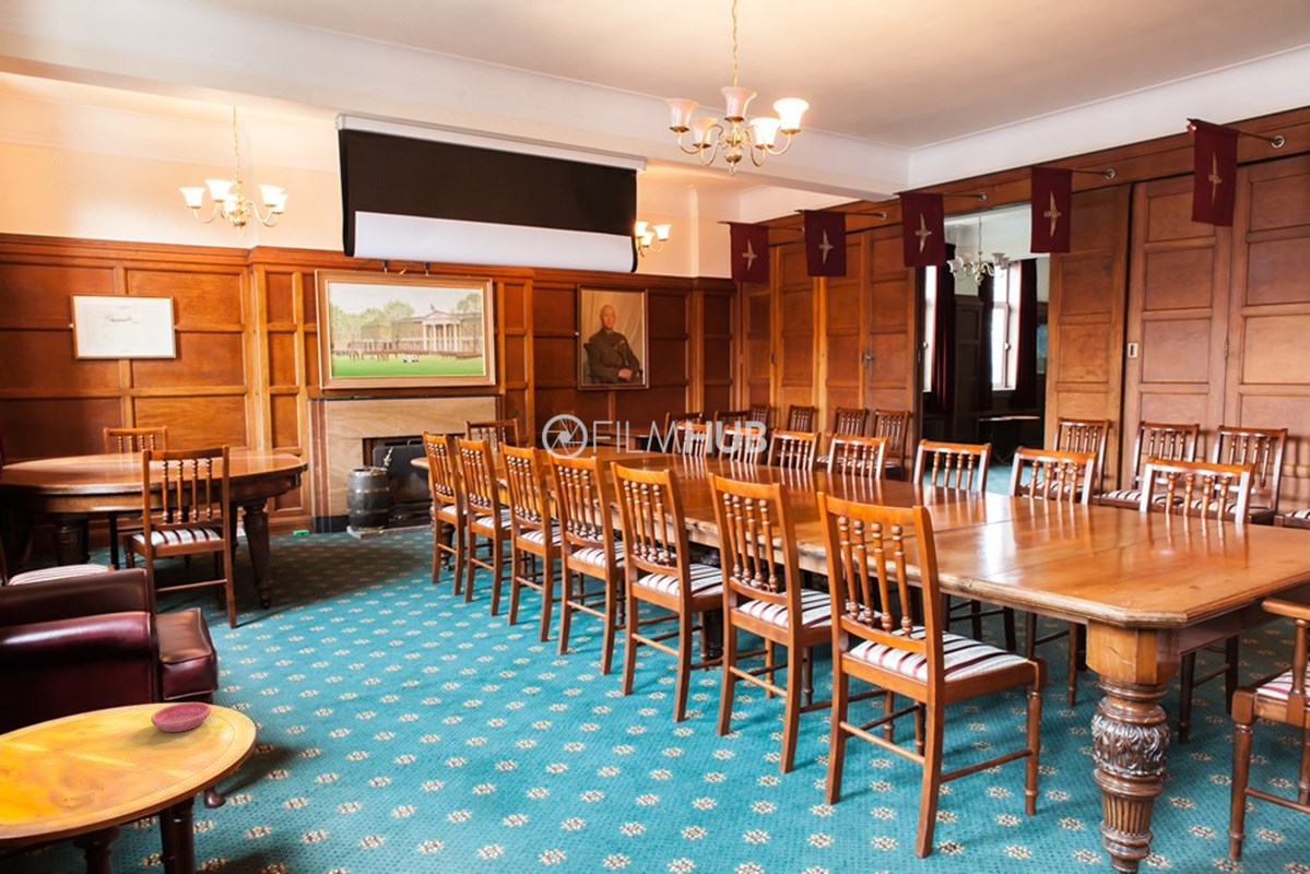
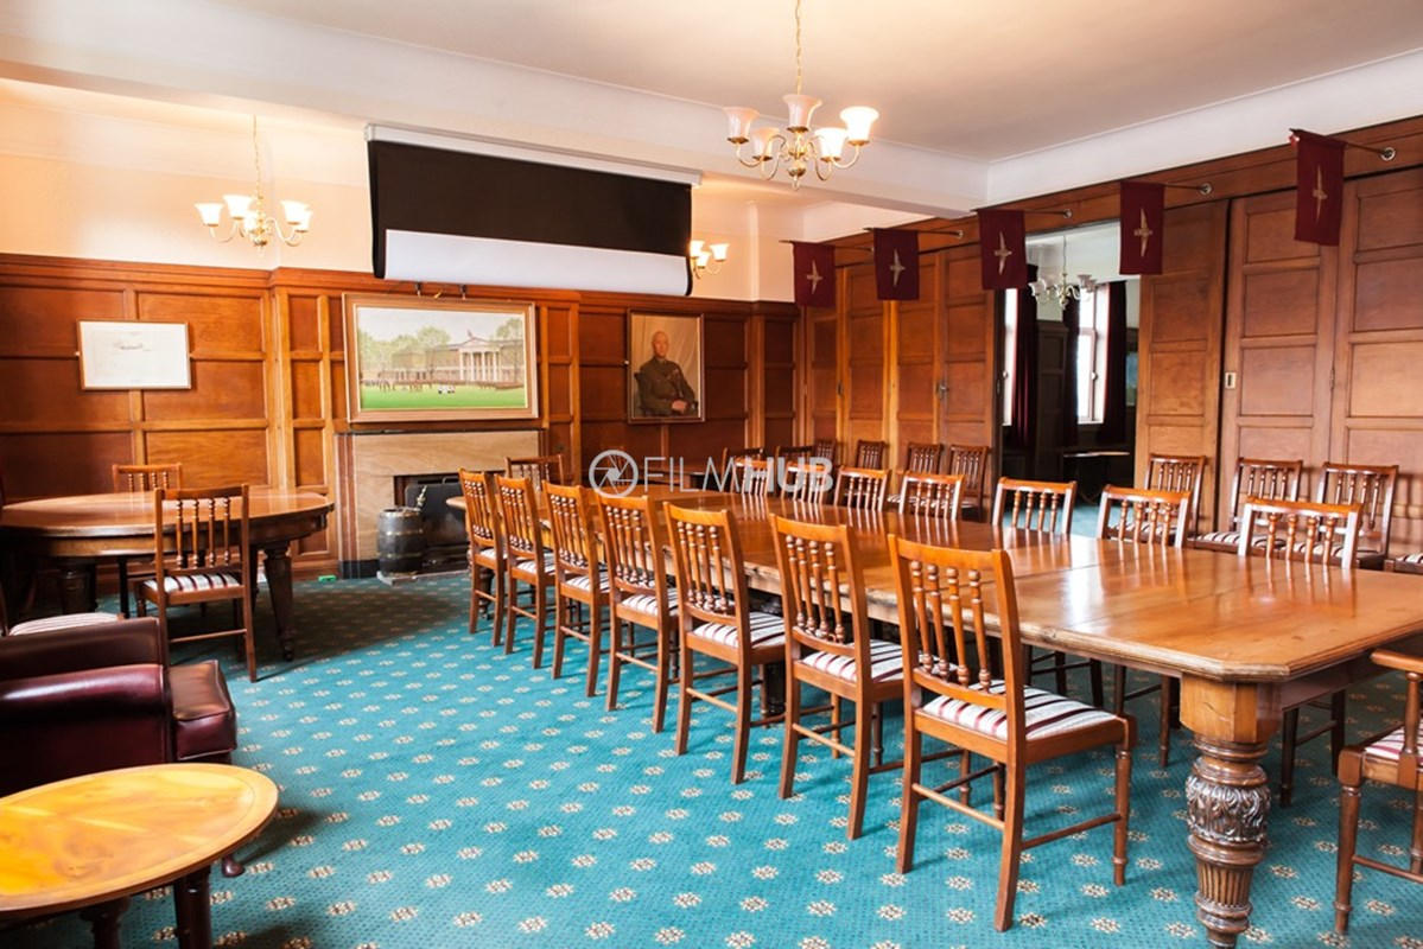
- saucer (181, 718)
